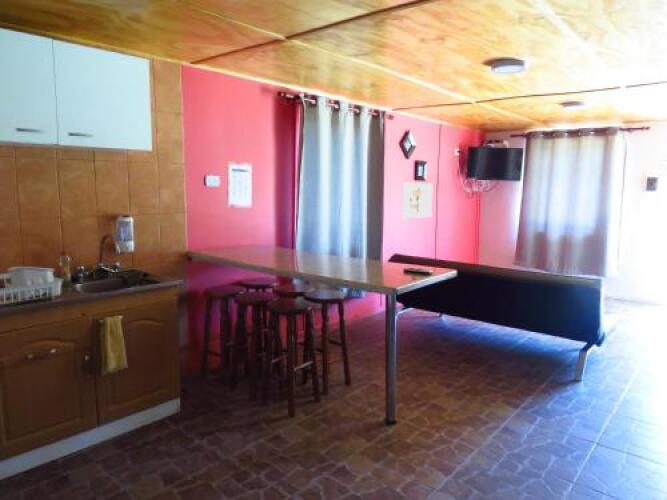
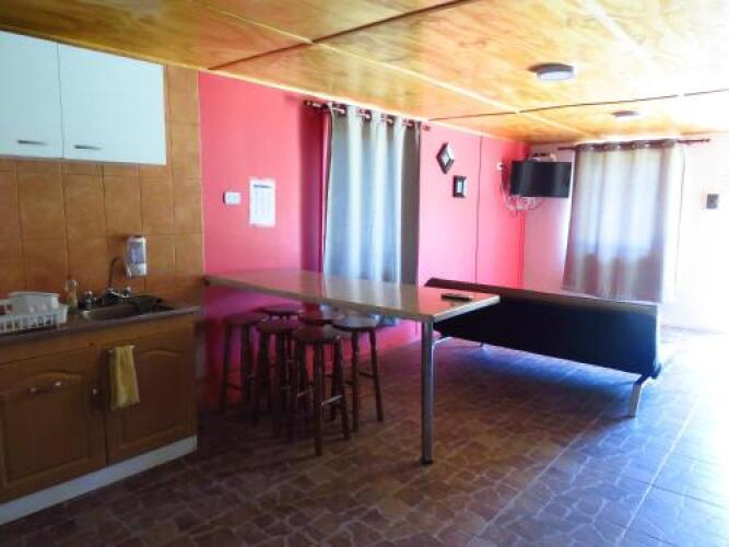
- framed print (418, 200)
